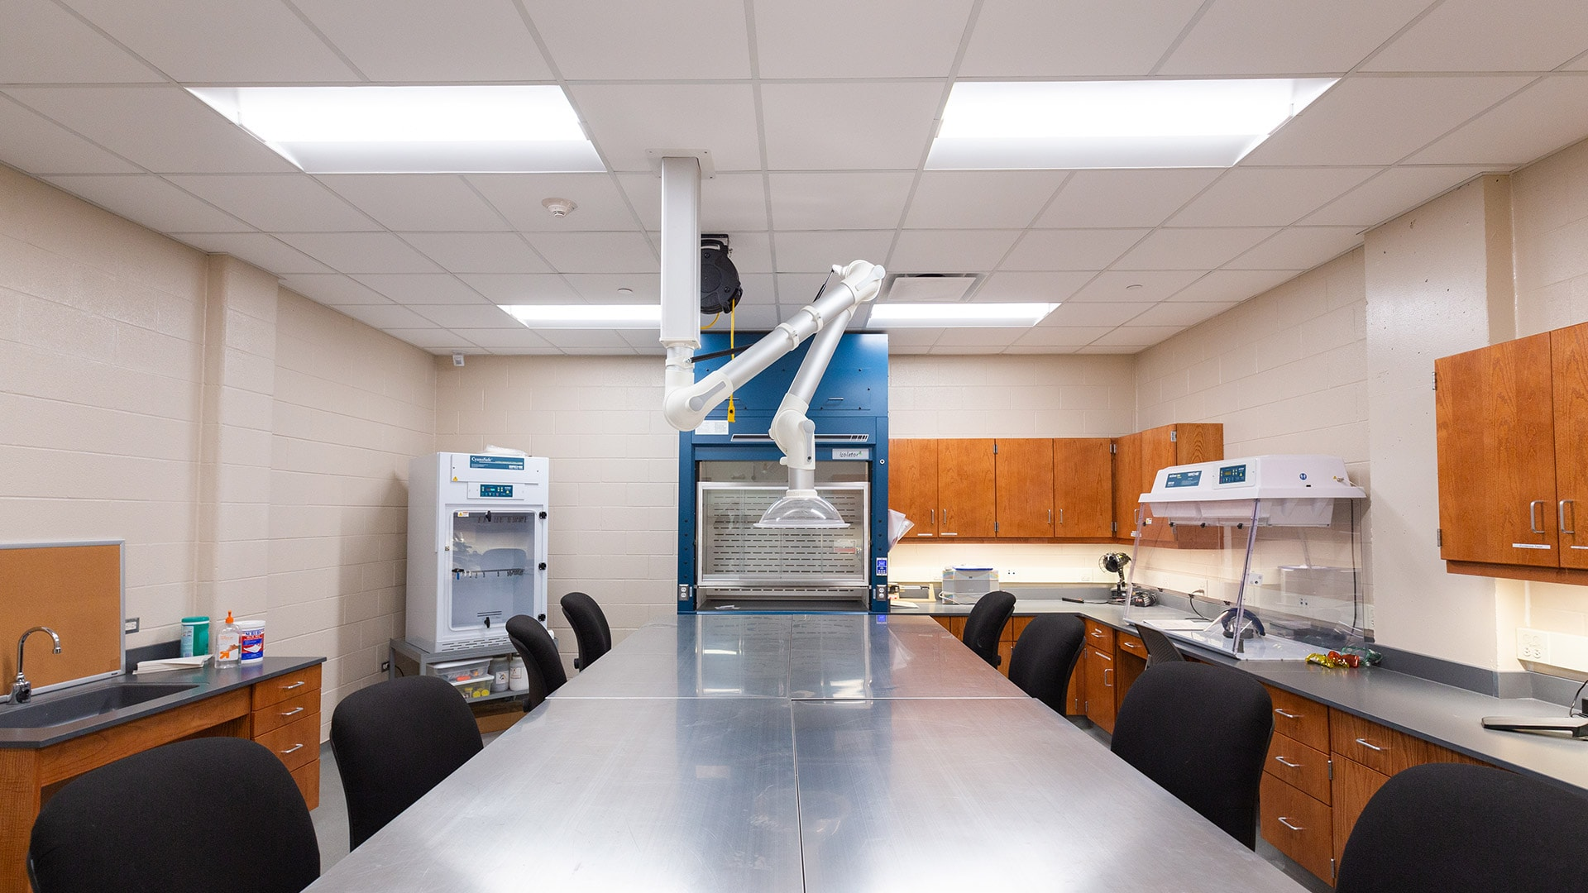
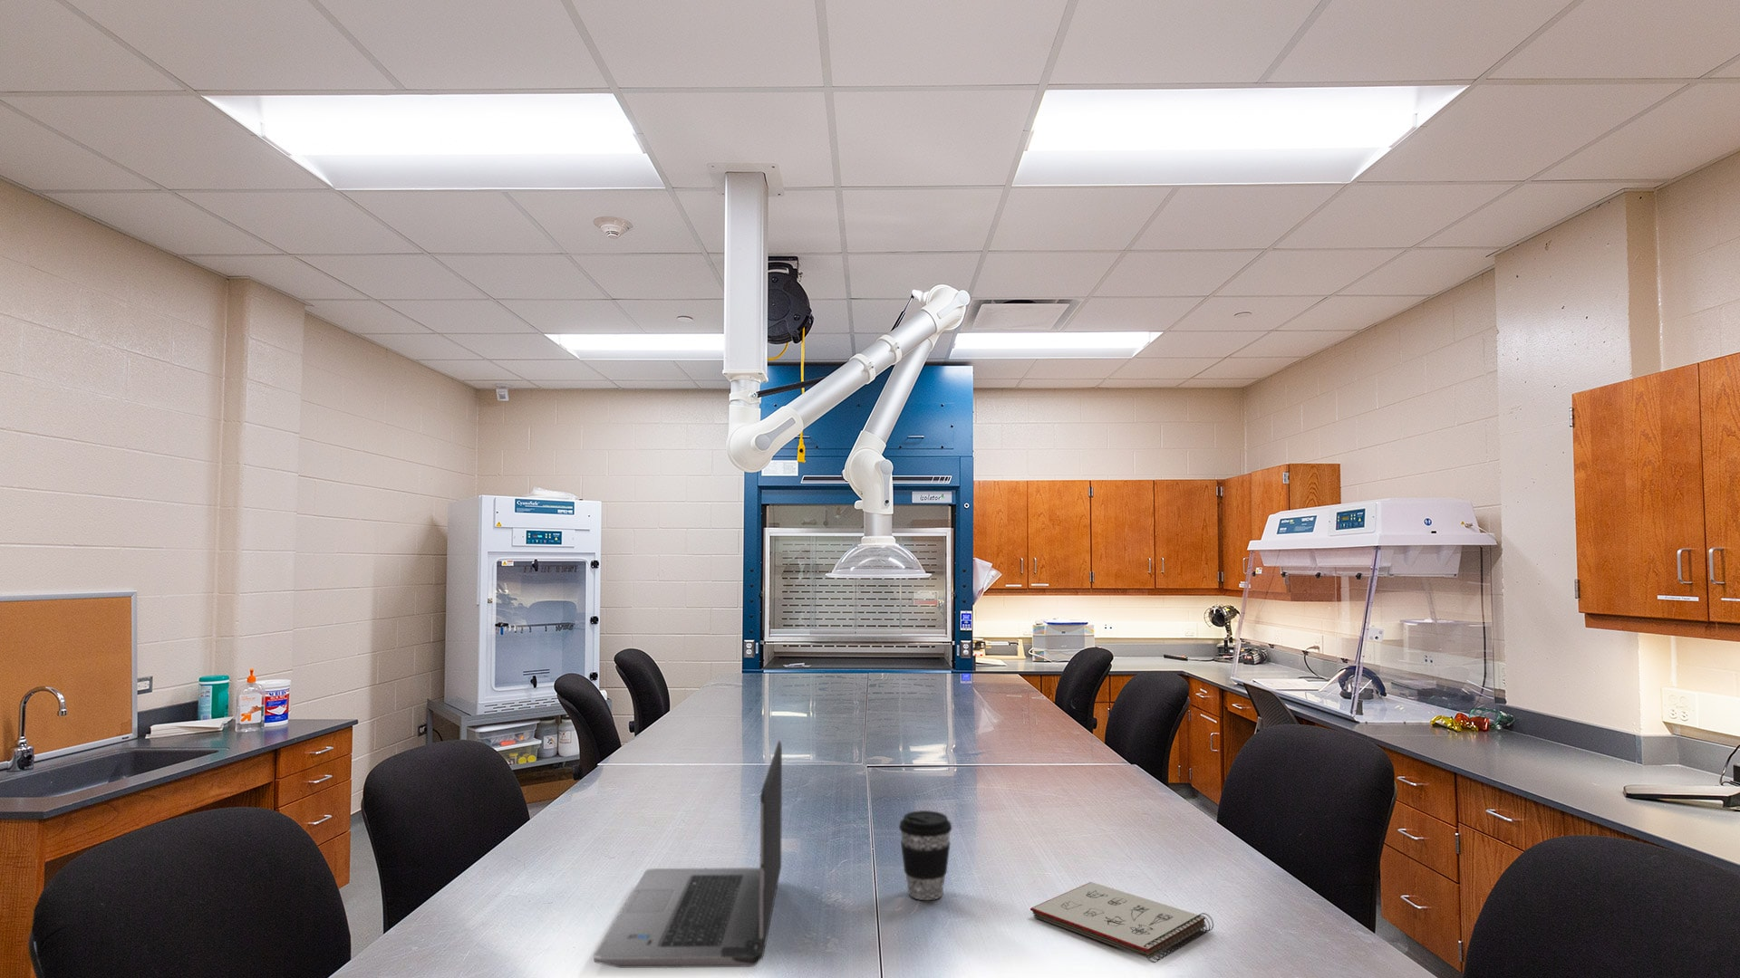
+ coffee cup (925, 855)
+ notepad (1120, 915)
+ laptop computer (699, 868)
